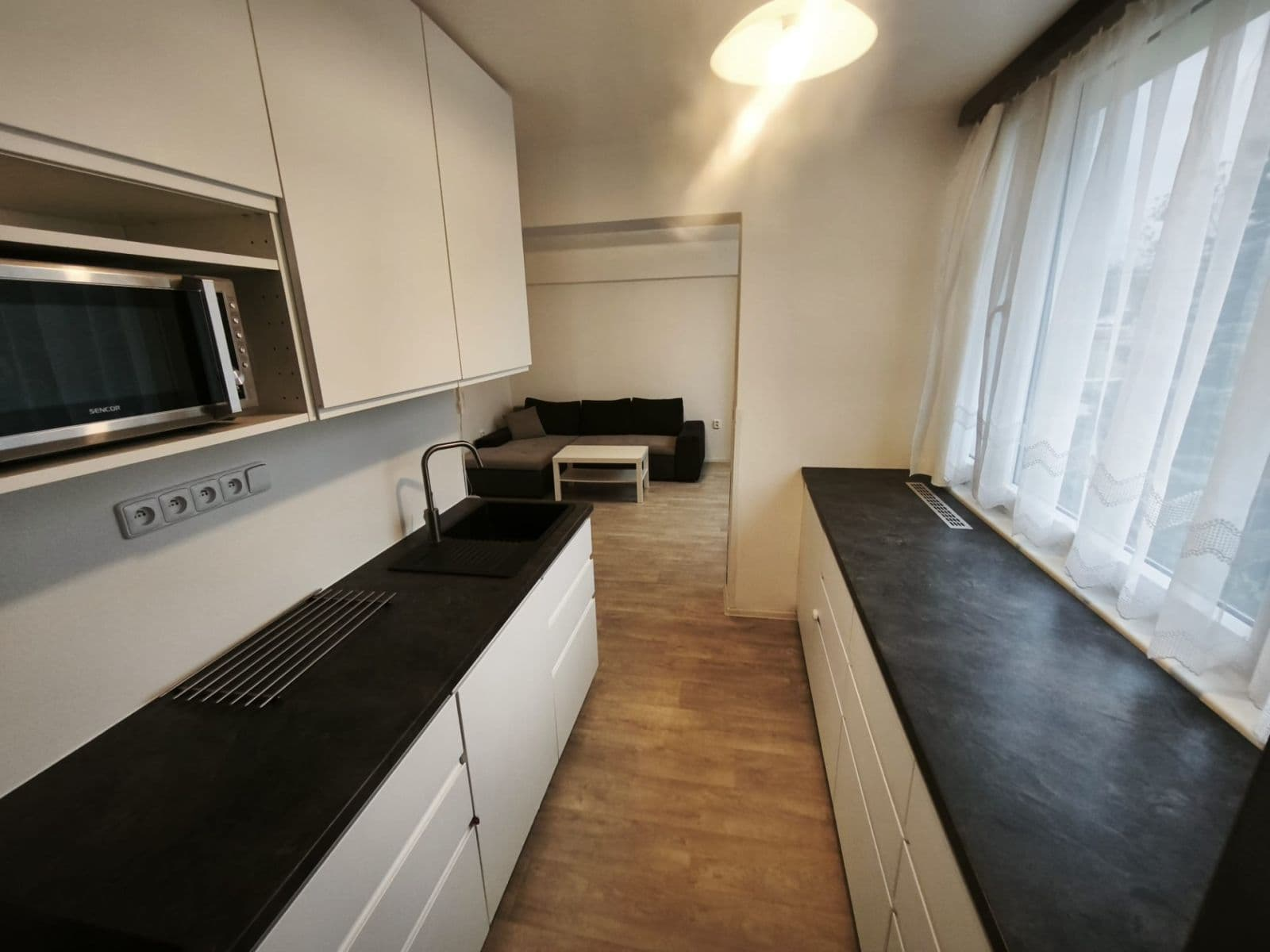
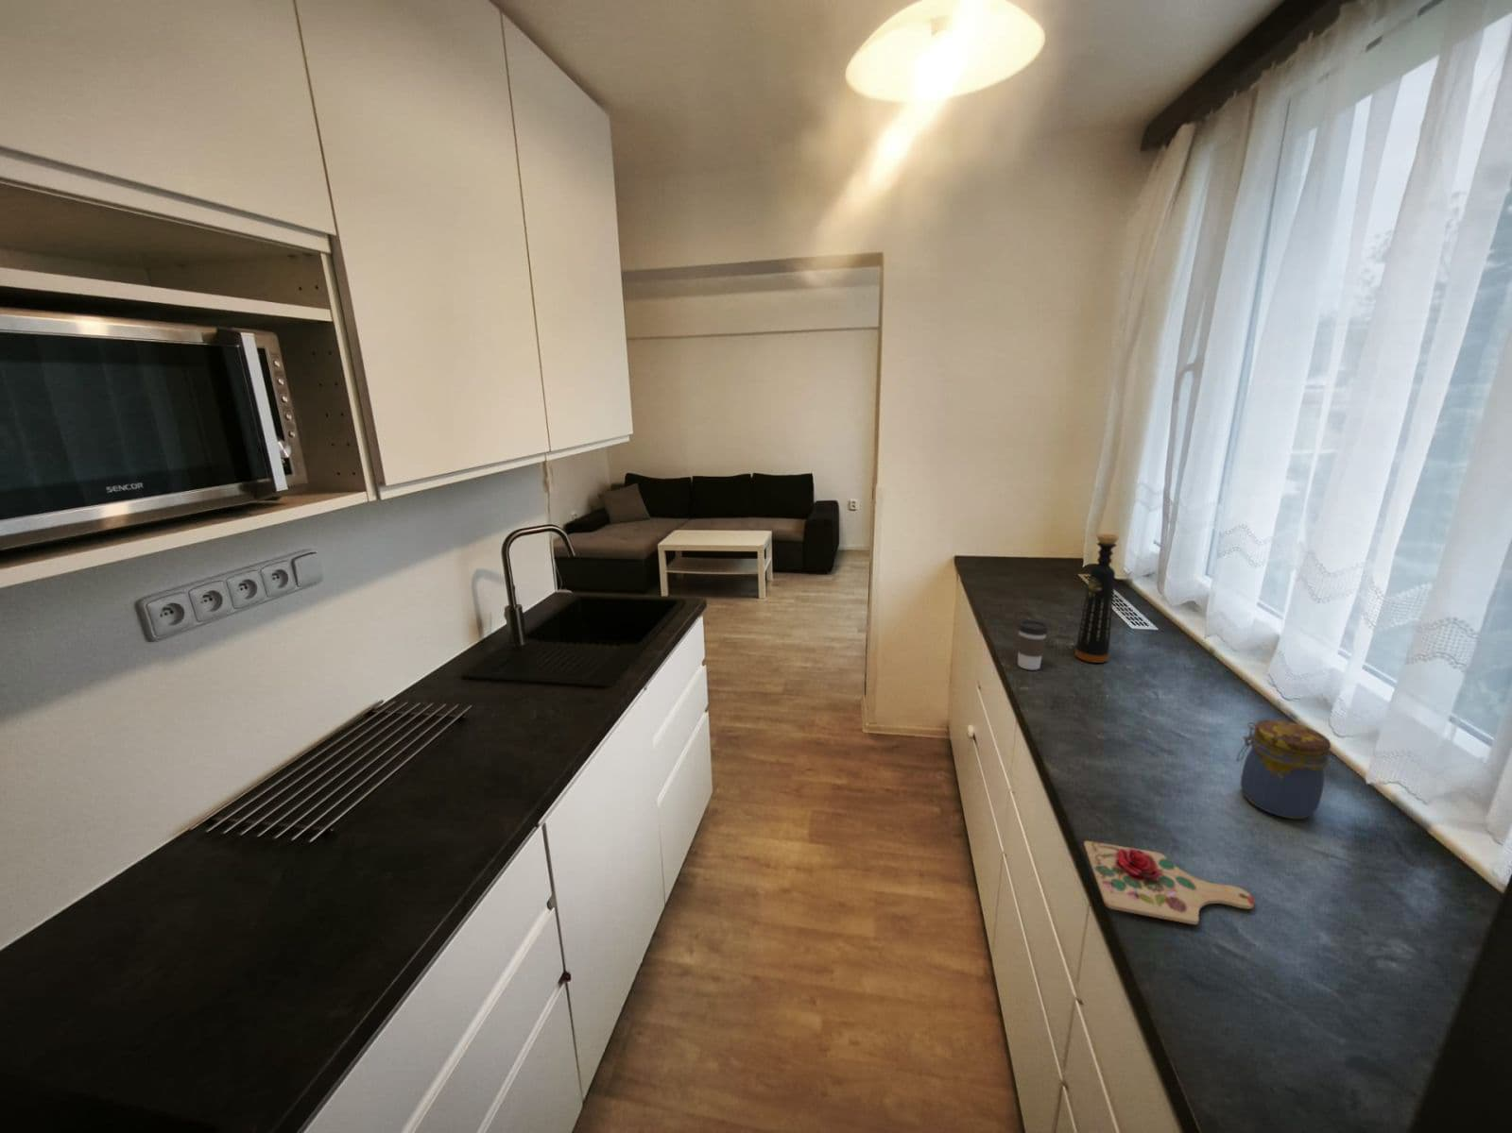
+ bottle (1099, 597)
+ jar (1280, 765)
+ coffee cup (1031, 645)
+ cutting board (1170, 880)
